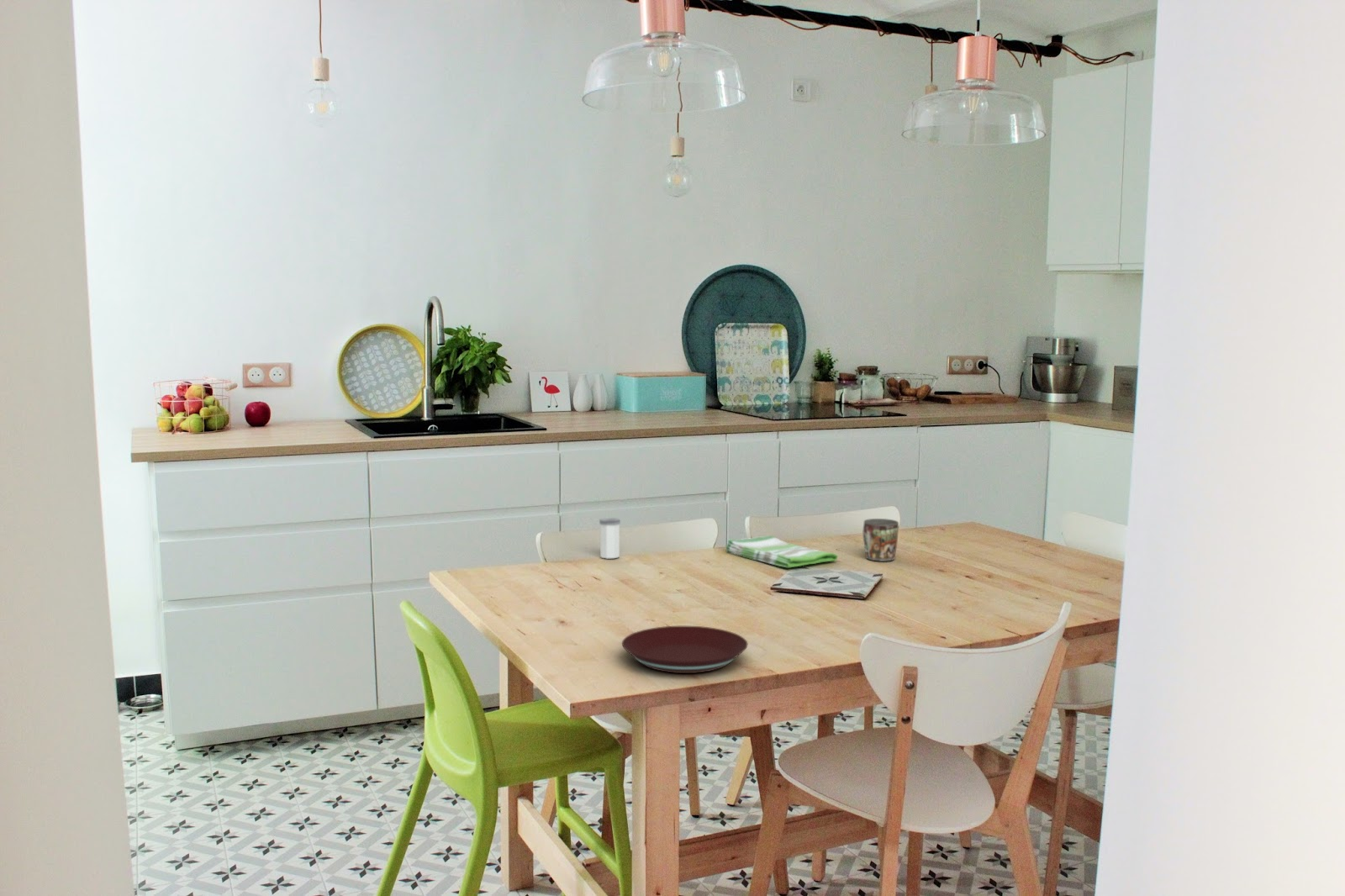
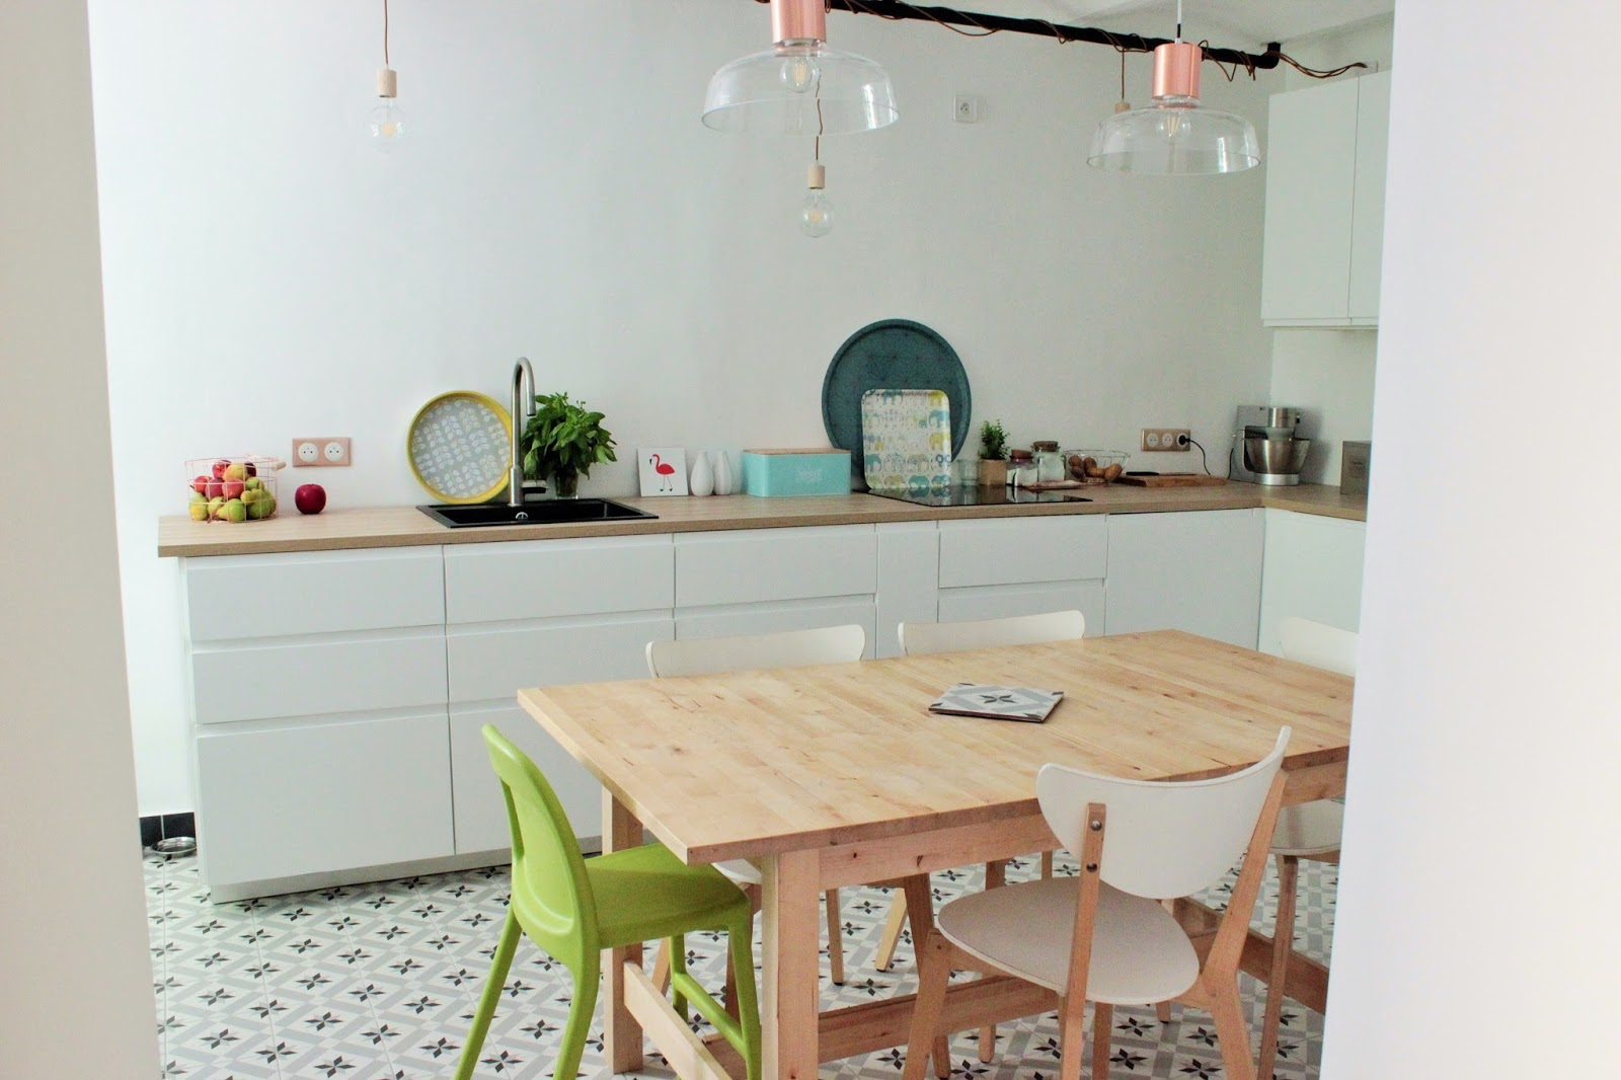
- mug (877, 538)
- plate (684, 651)
- dish towel (780, 550)
- salt shaker (609, 538)
